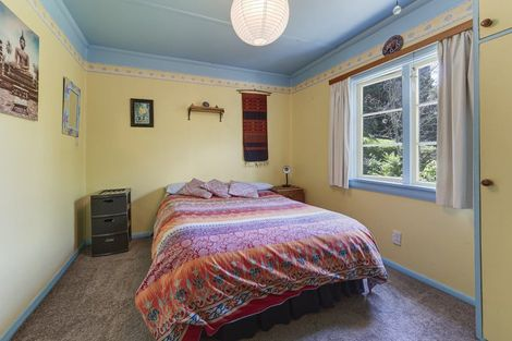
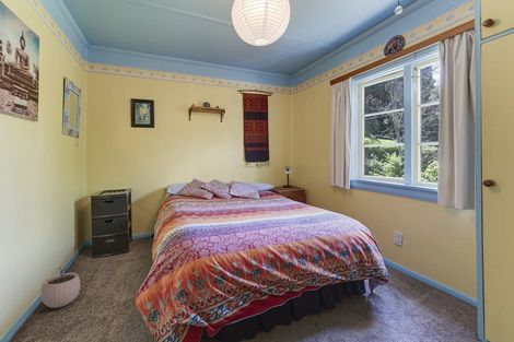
+ plant pot (61, 285)
